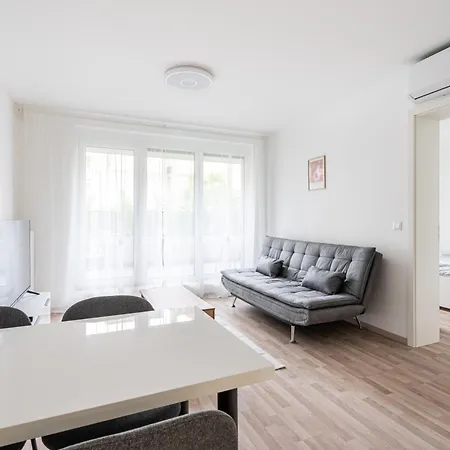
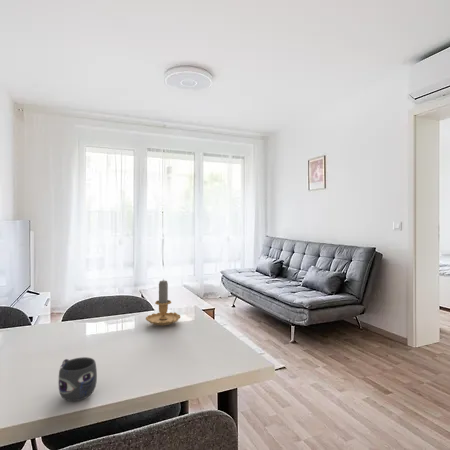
+ mug (74, 377)
+ candle (165, 301)
